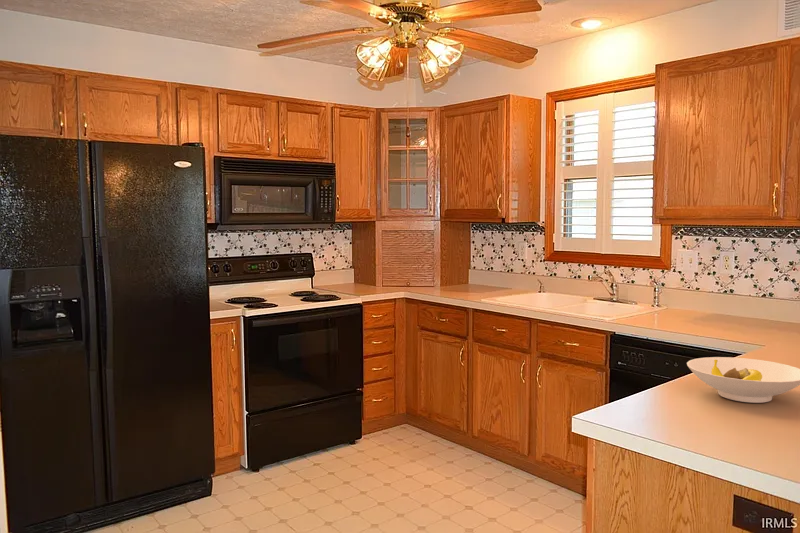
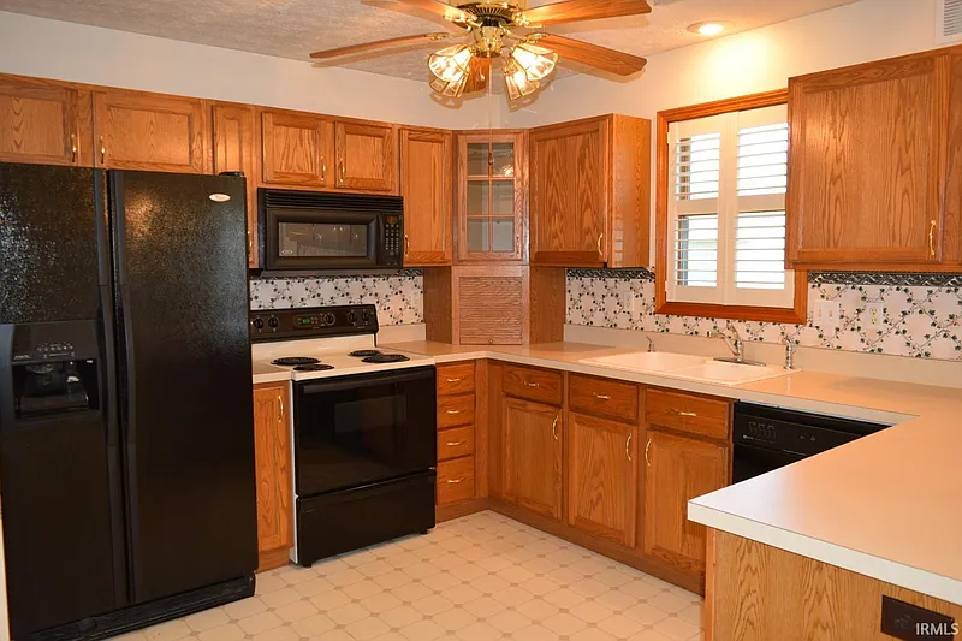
- bowl (745, 380)
